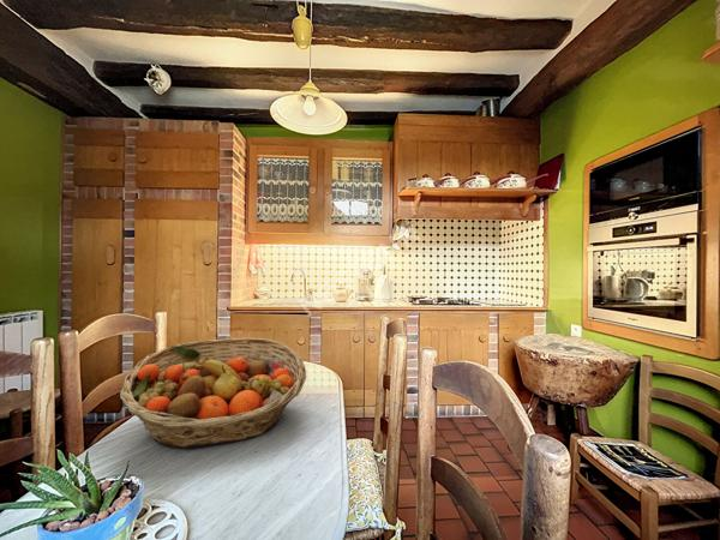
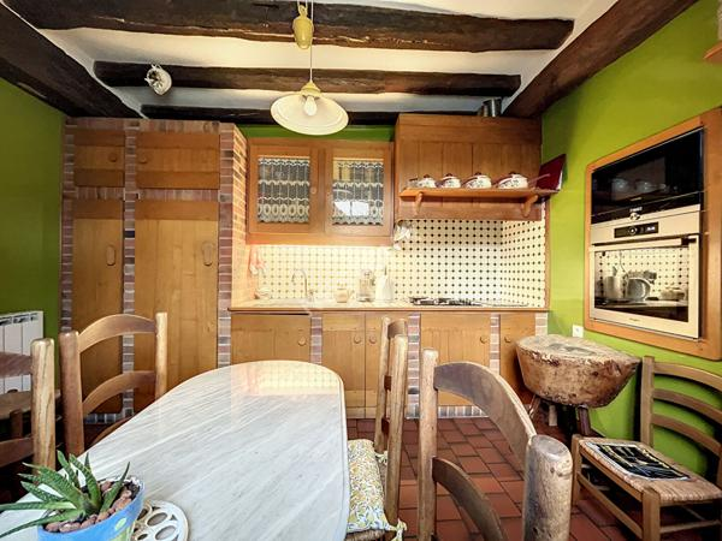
- fruit basket (221, 384)
